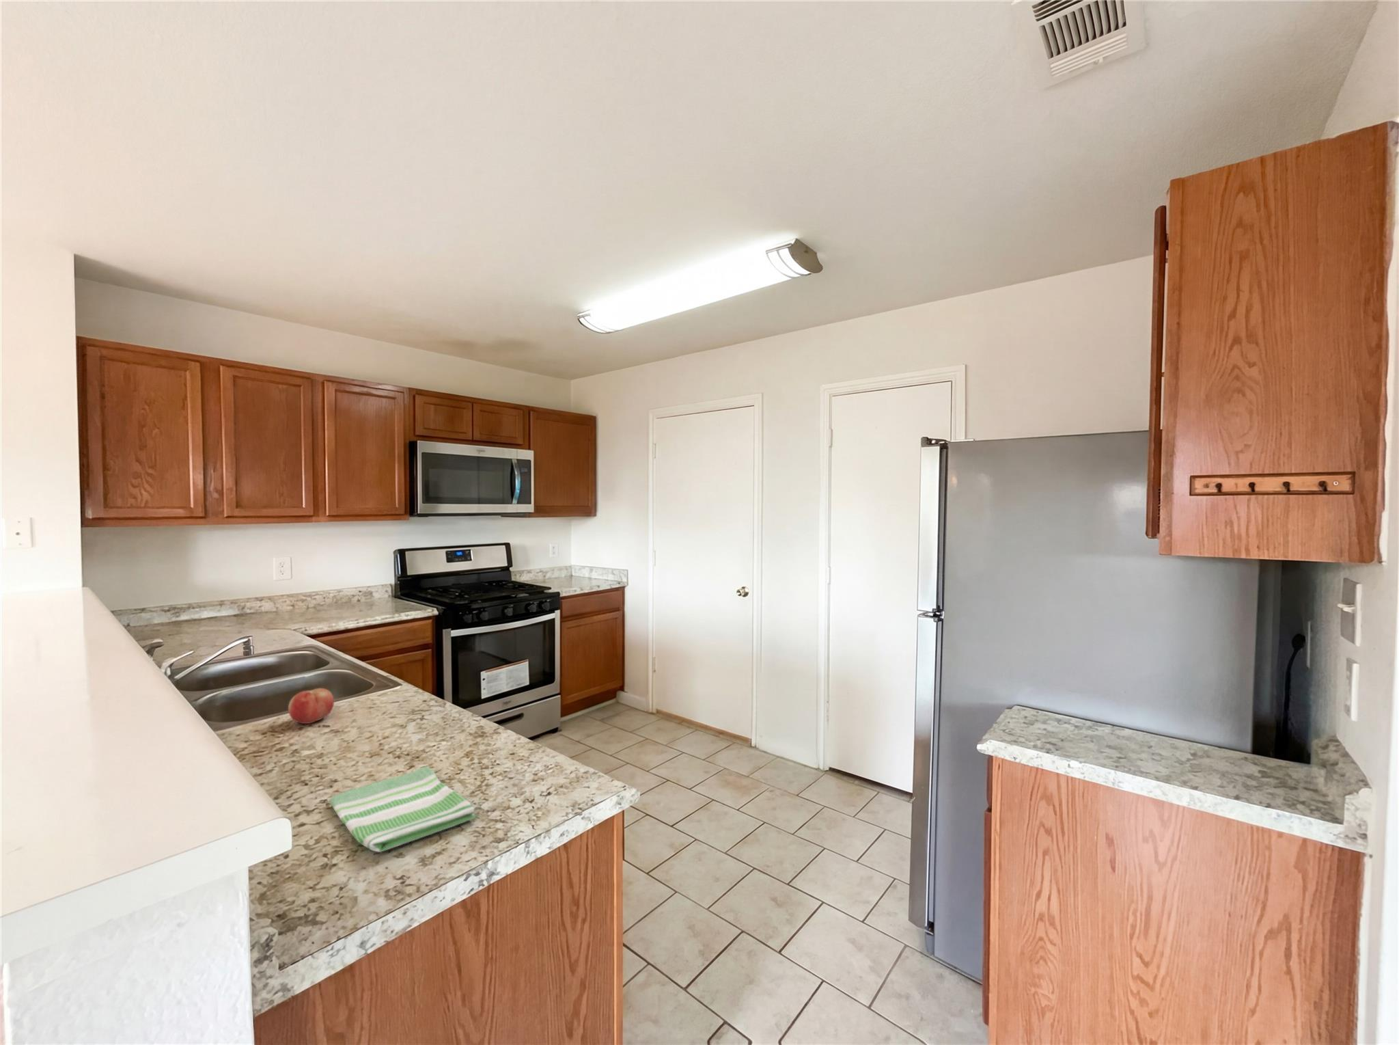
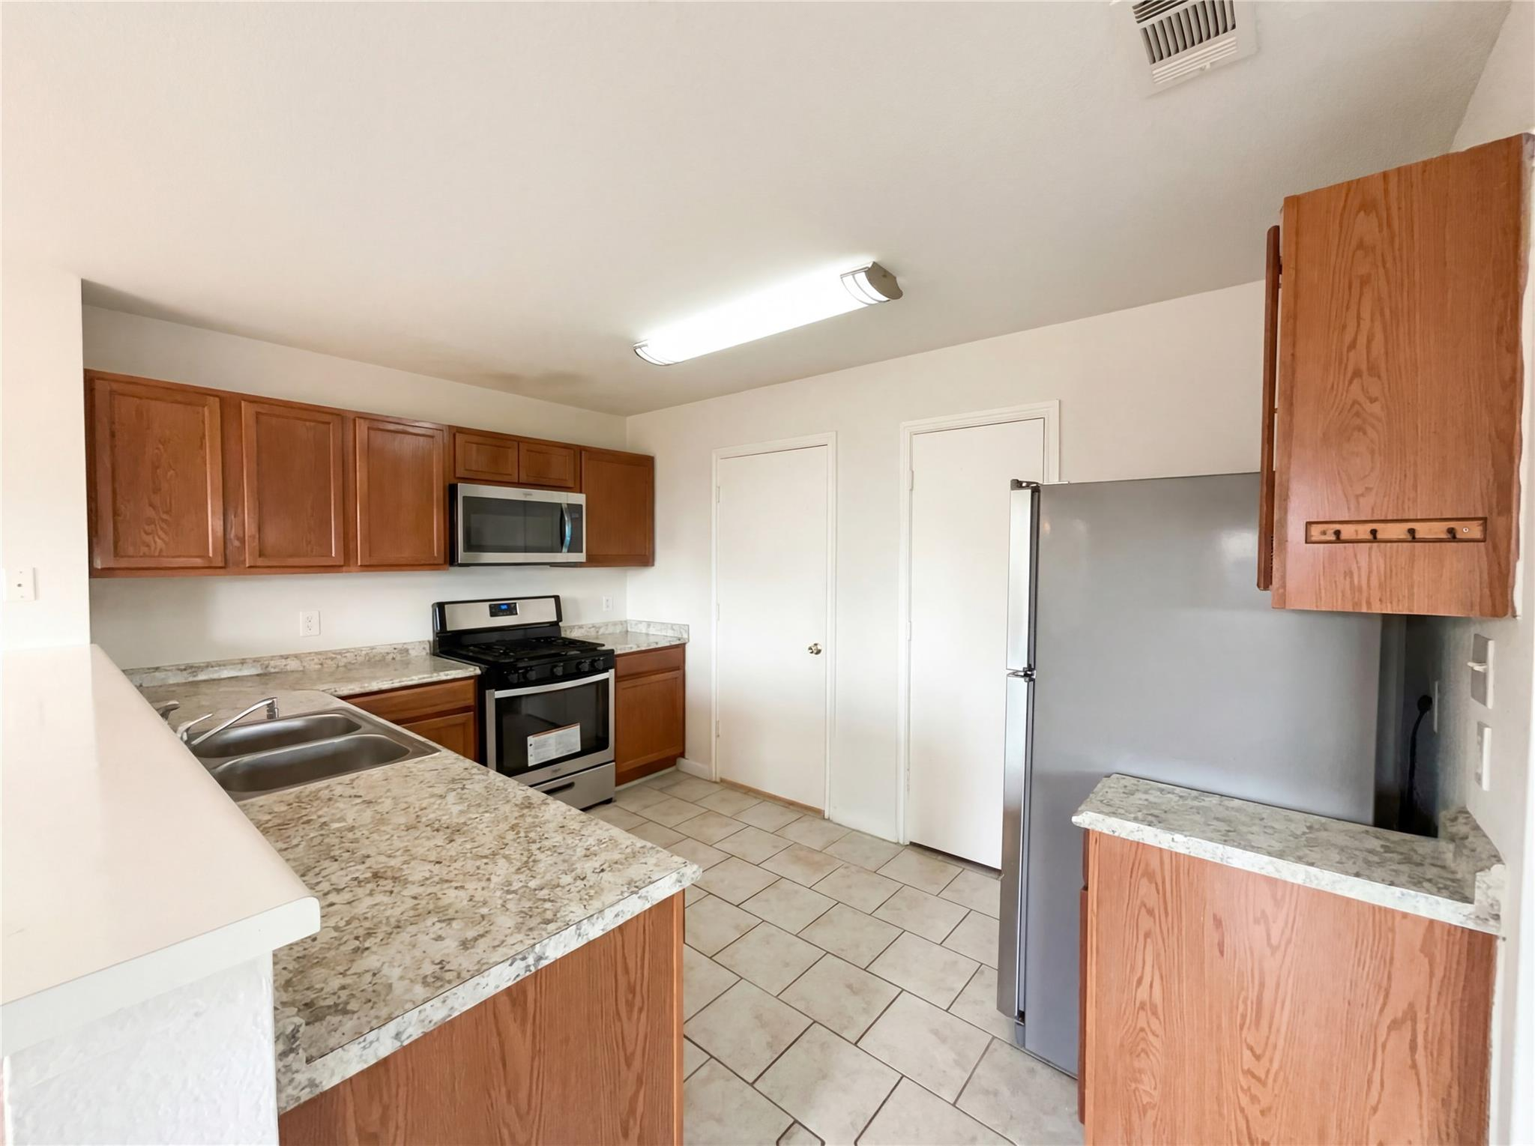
- dish towel (403, 805)
- fruit (312, 706)
